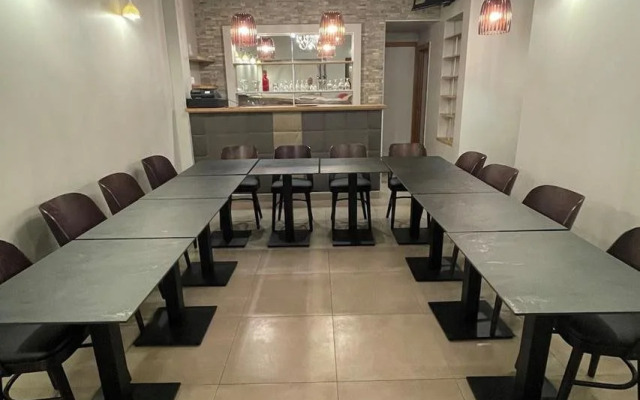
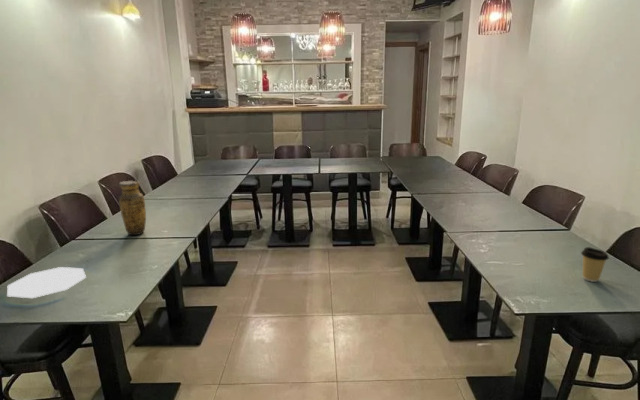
+ vase (133, 208)
+ plate (47, 280)
+ coffee cup (593, 264)
